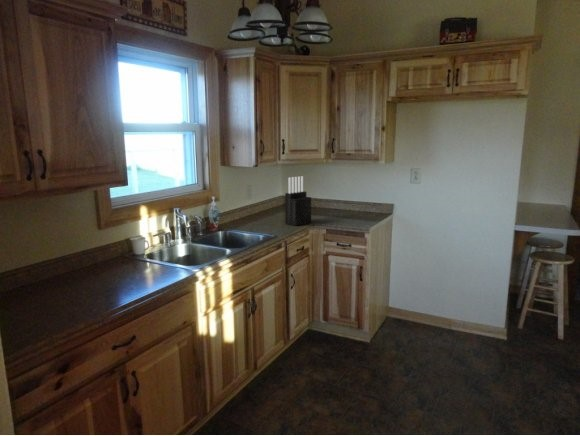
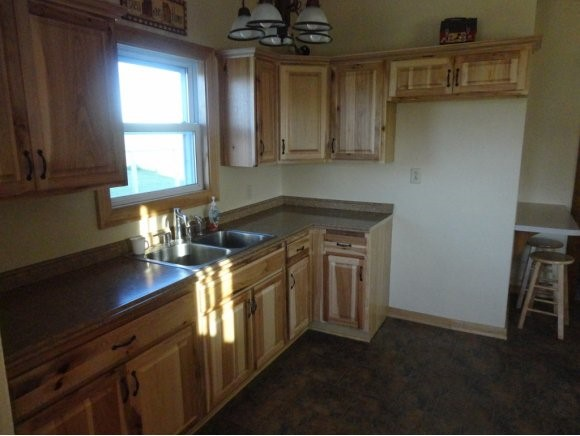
- knife block (299, 200)
